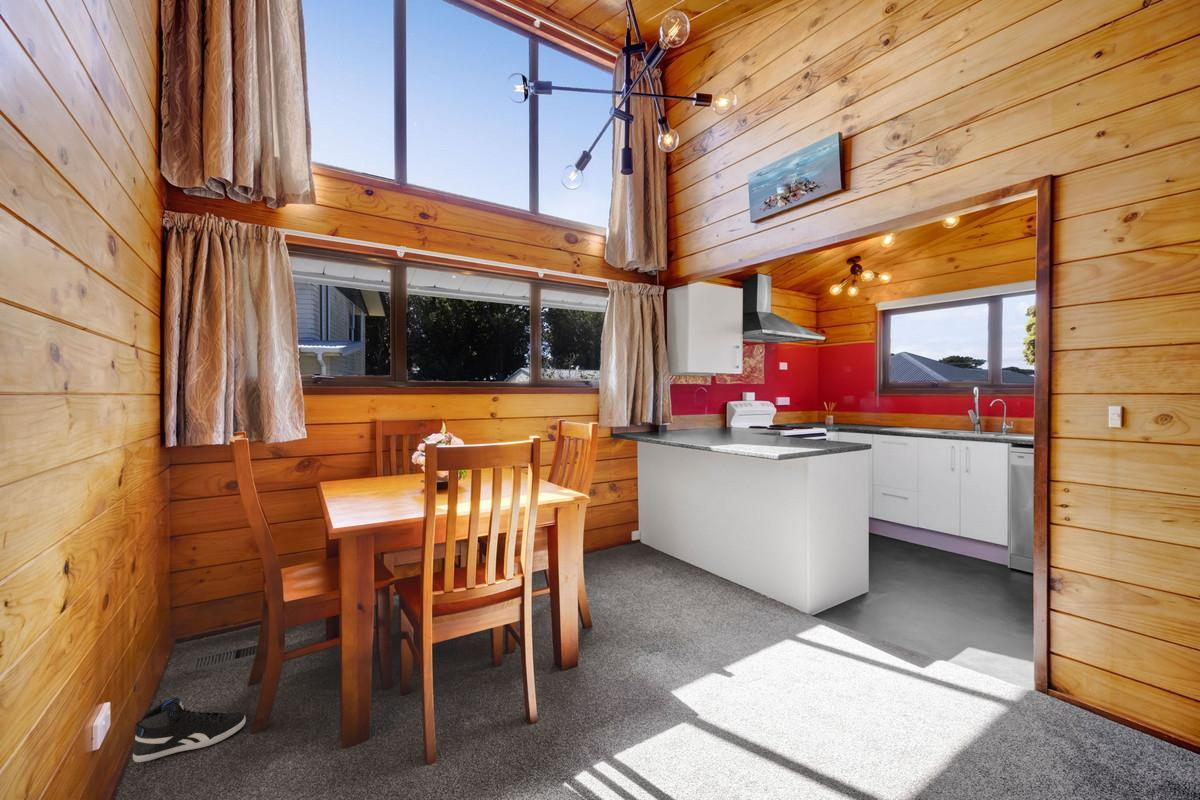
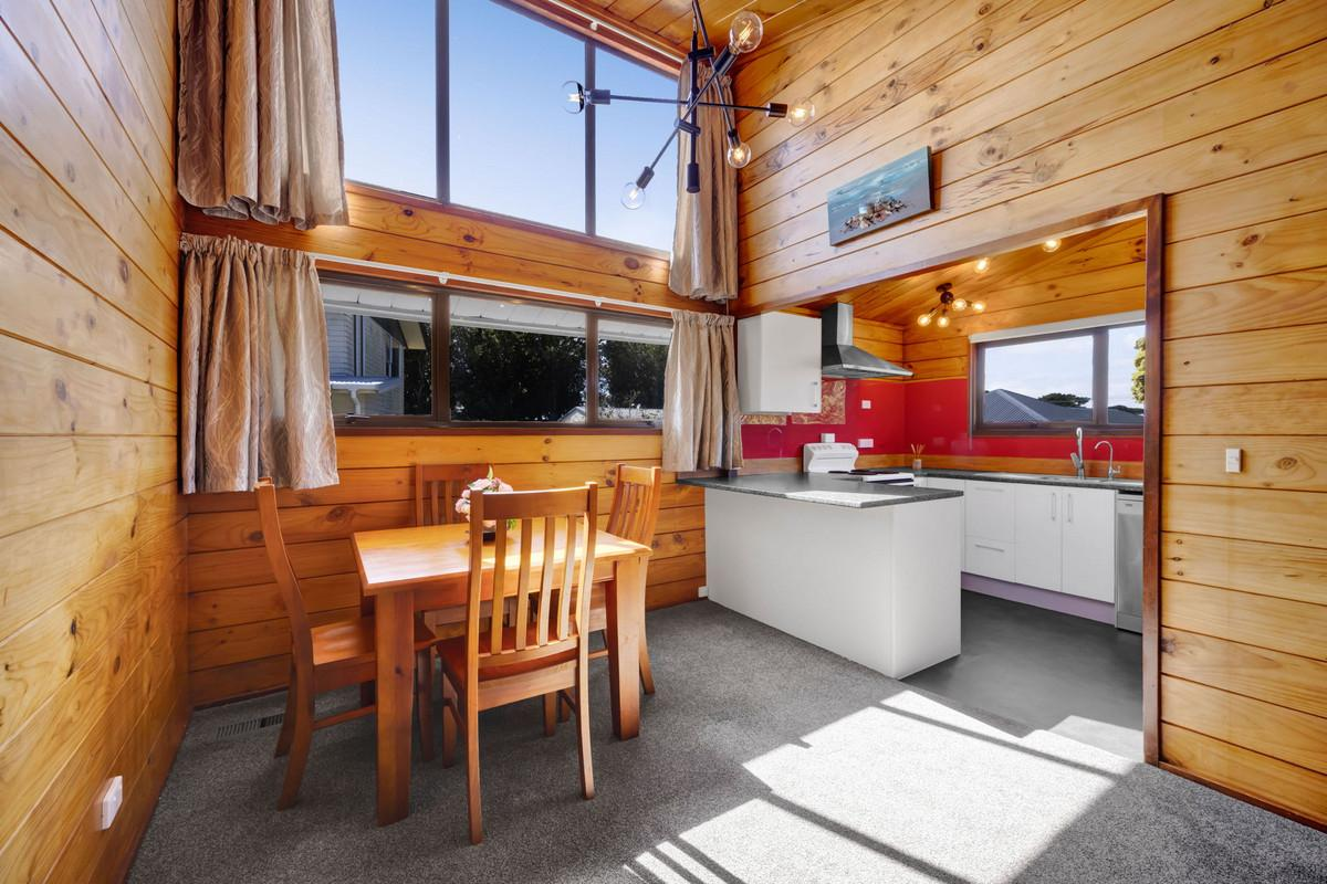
- sneaker (191, 719)
